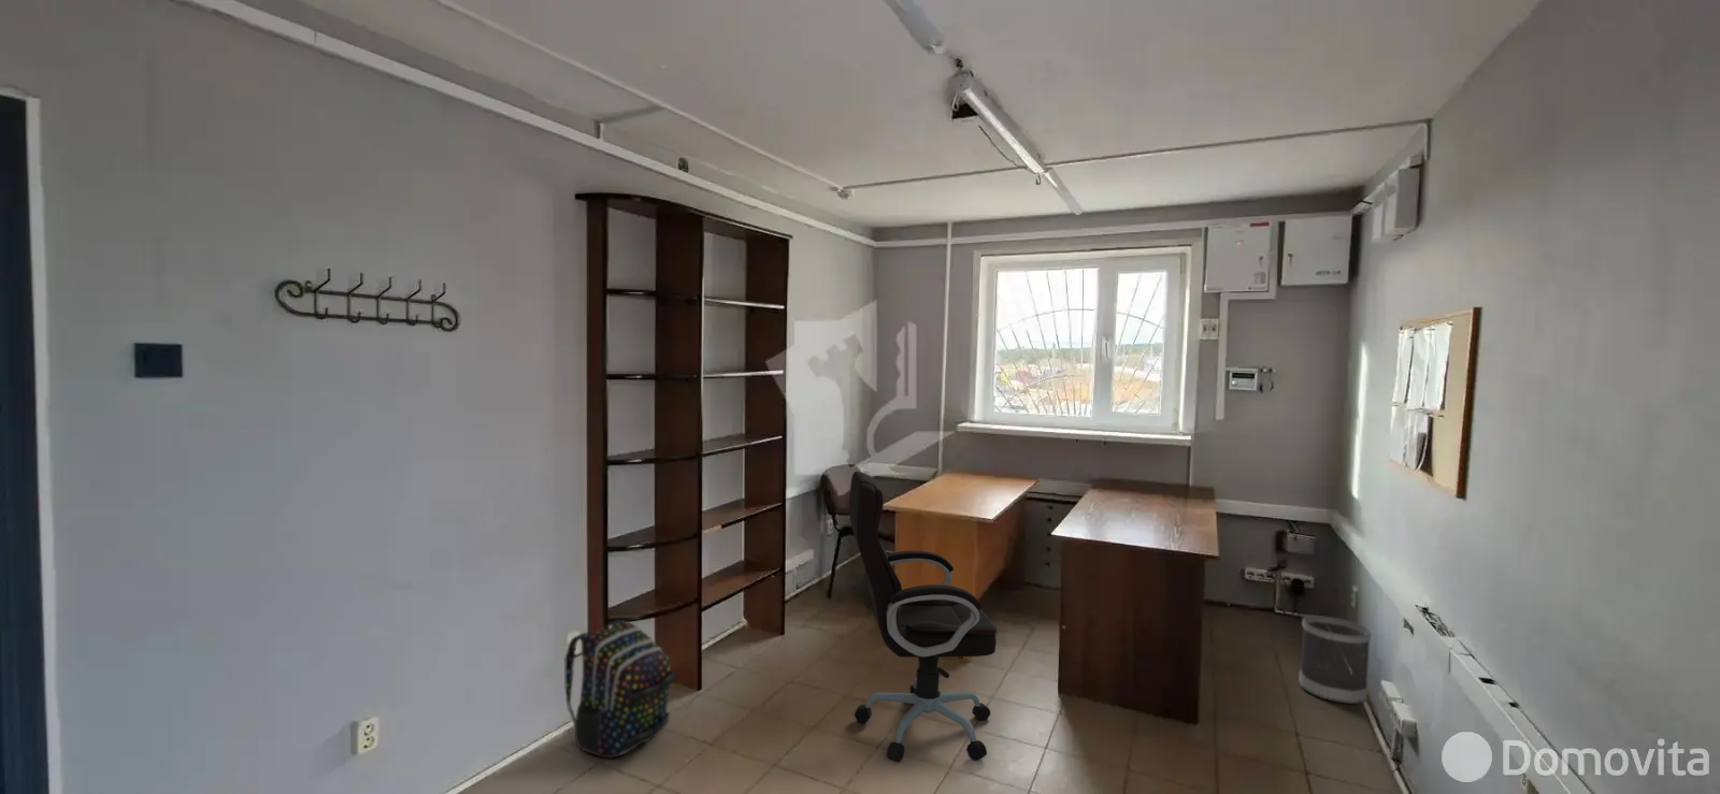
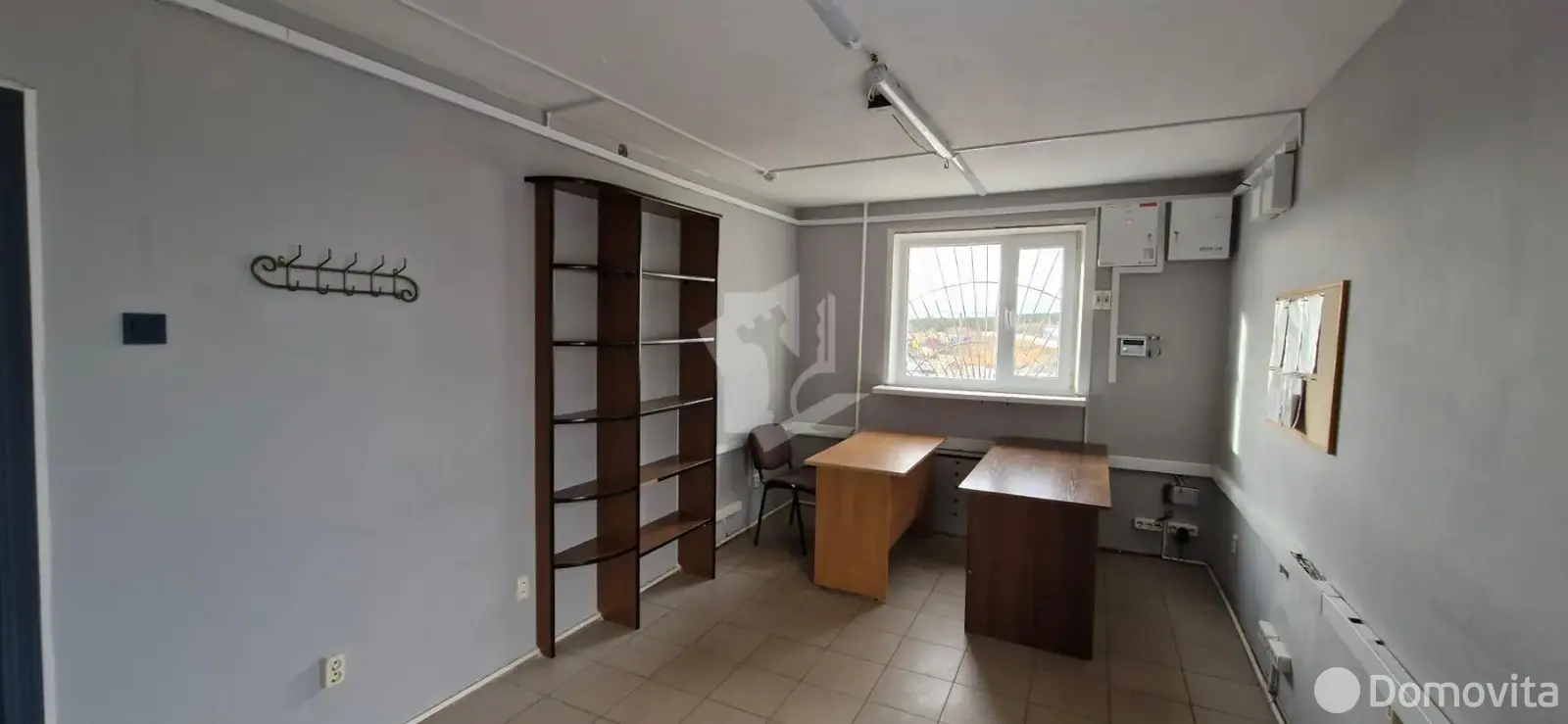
- office chair (925, 603)
- backpack (619, 687)
- wastebasket (1334, 658)
